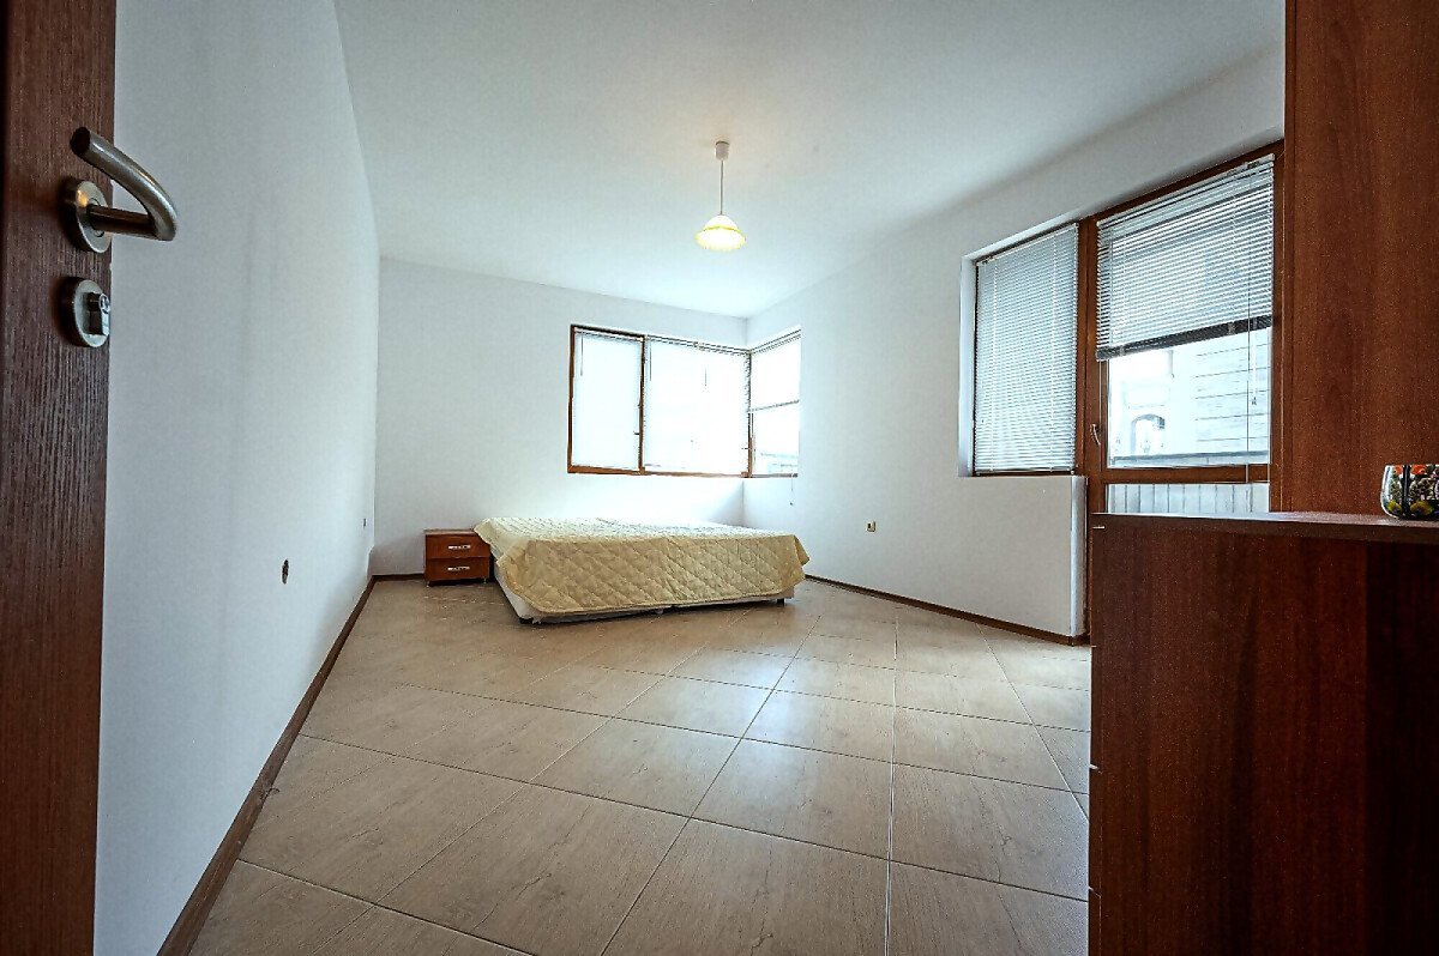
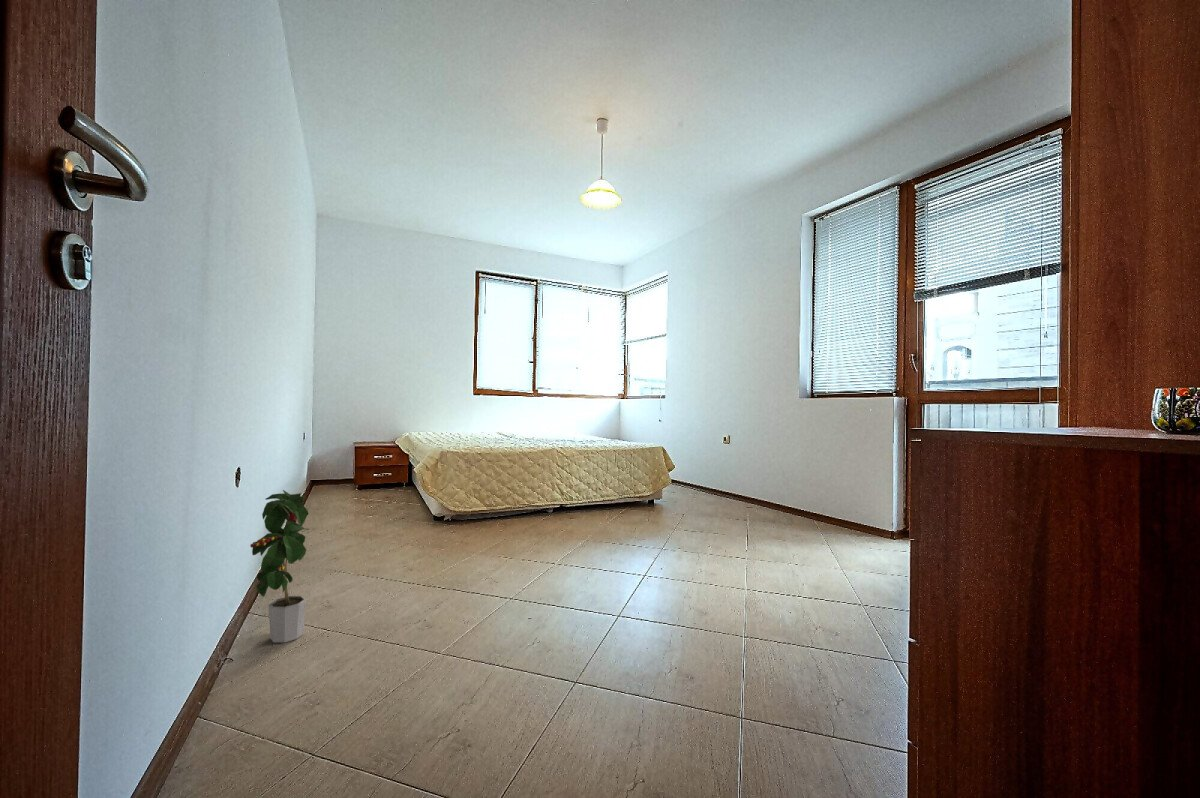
+ potted plant (283, 565)
